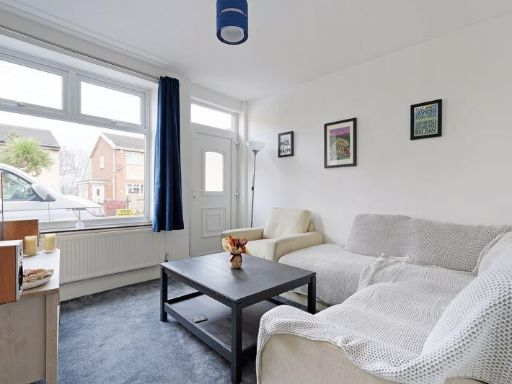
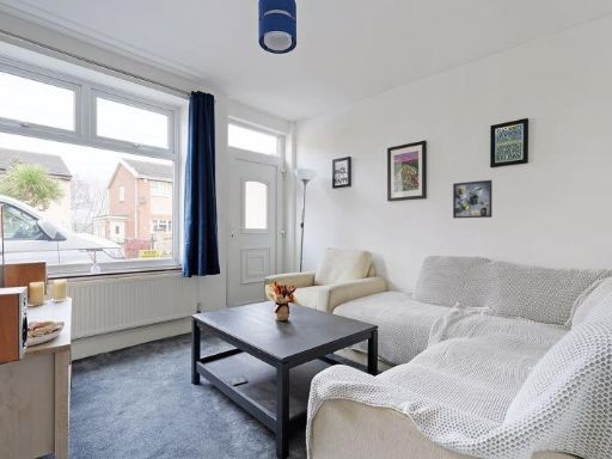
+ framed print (471, 200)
